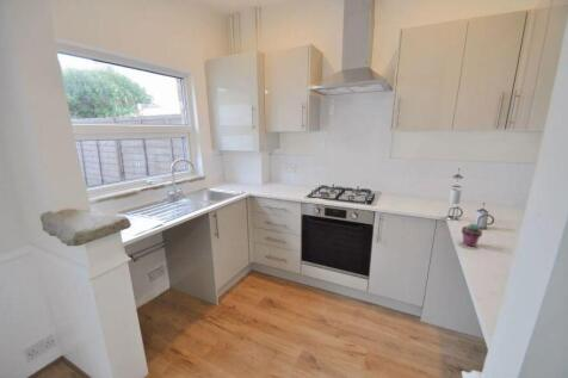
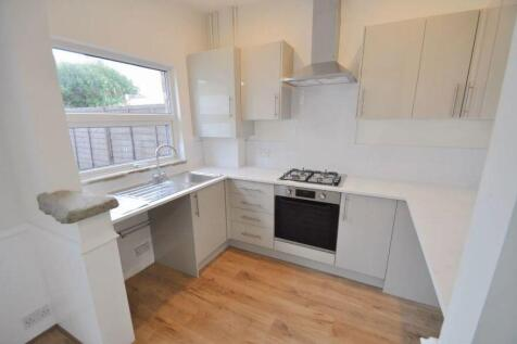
- coffee maker (459, 197)
- potted succulent (471, 234)
